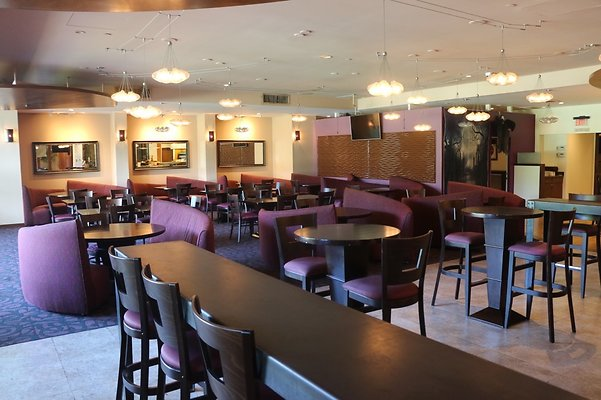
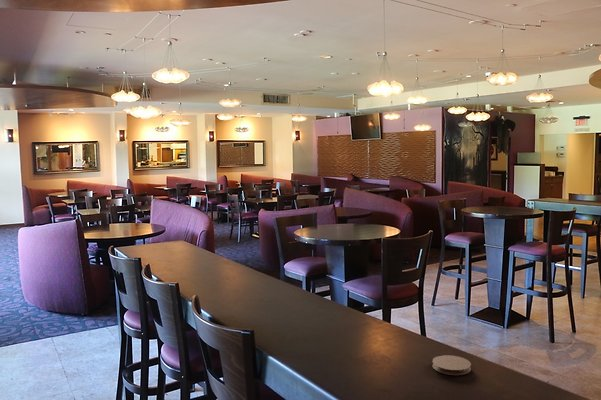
+ coaster (451, 364)
